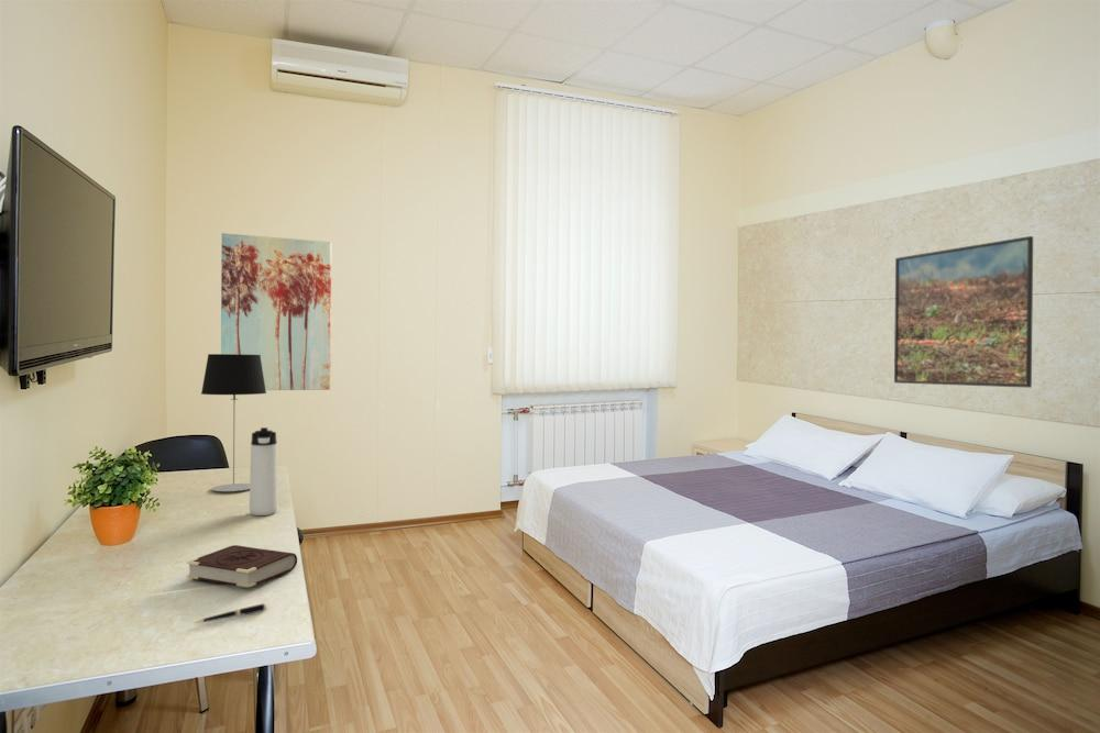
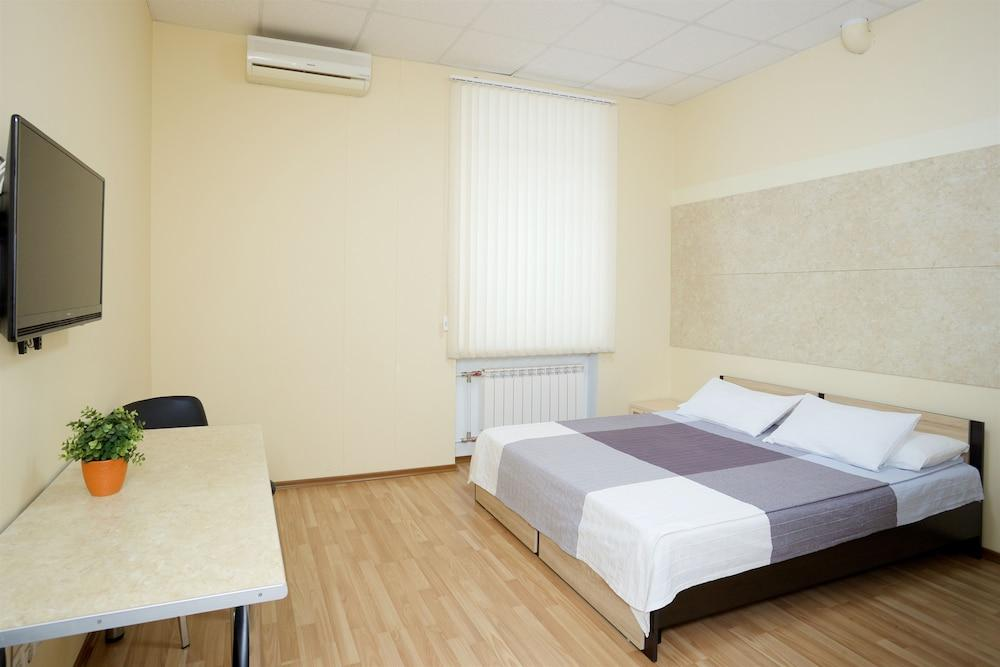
- table lamp (233, 421)
- book (243, 564)
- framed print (957, 316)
- wall art (277, 313)
- thermos bottle (263, 471)
- pen (230, 613)
